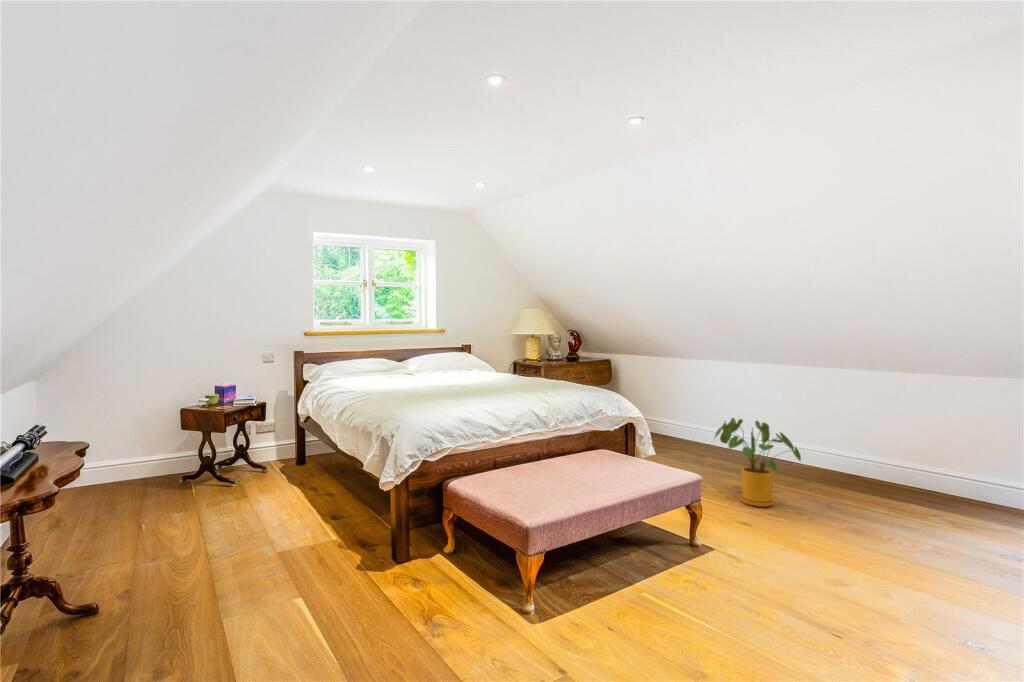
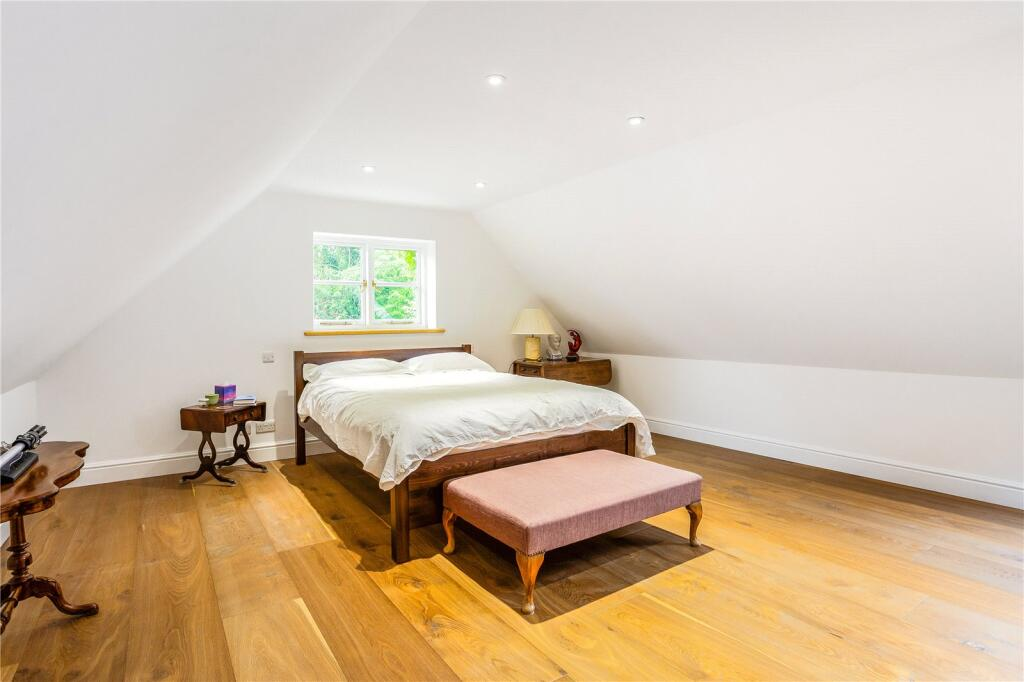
- house plant (753, 461)
